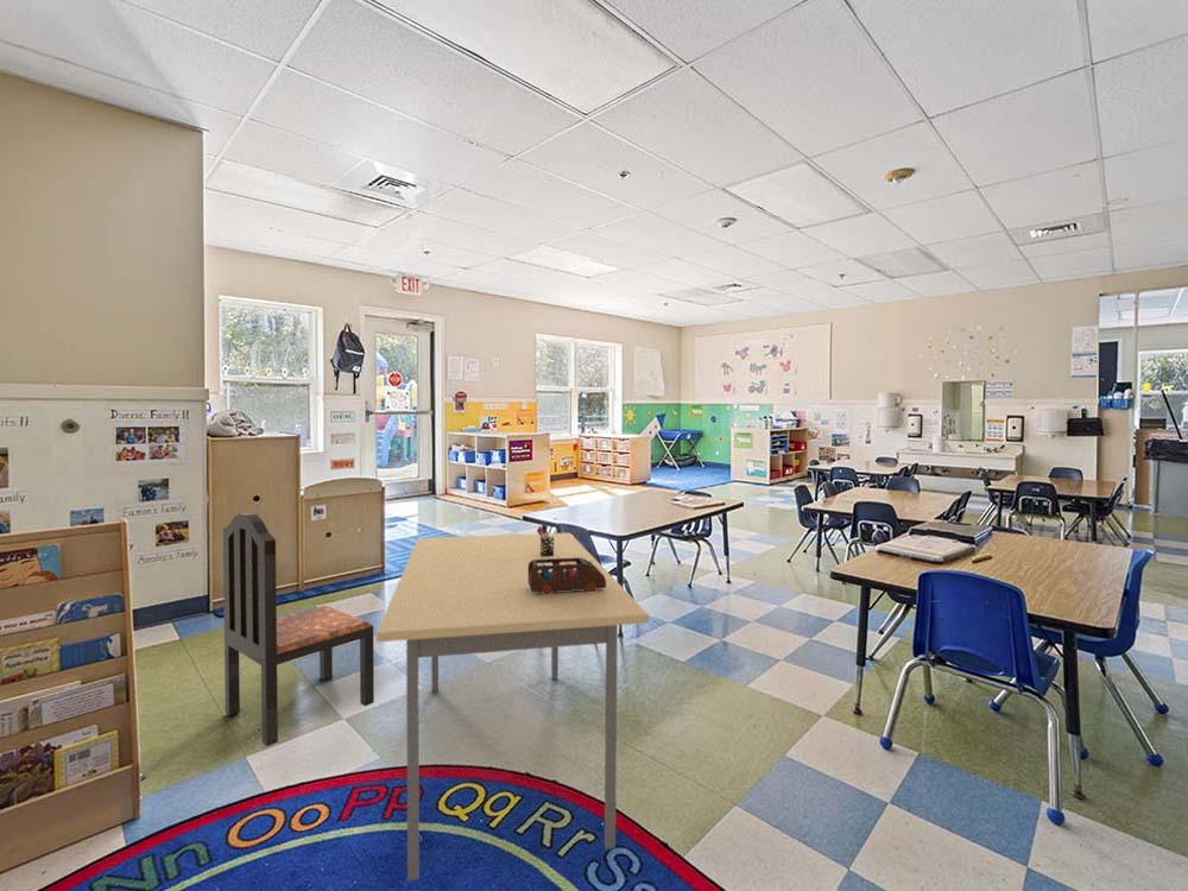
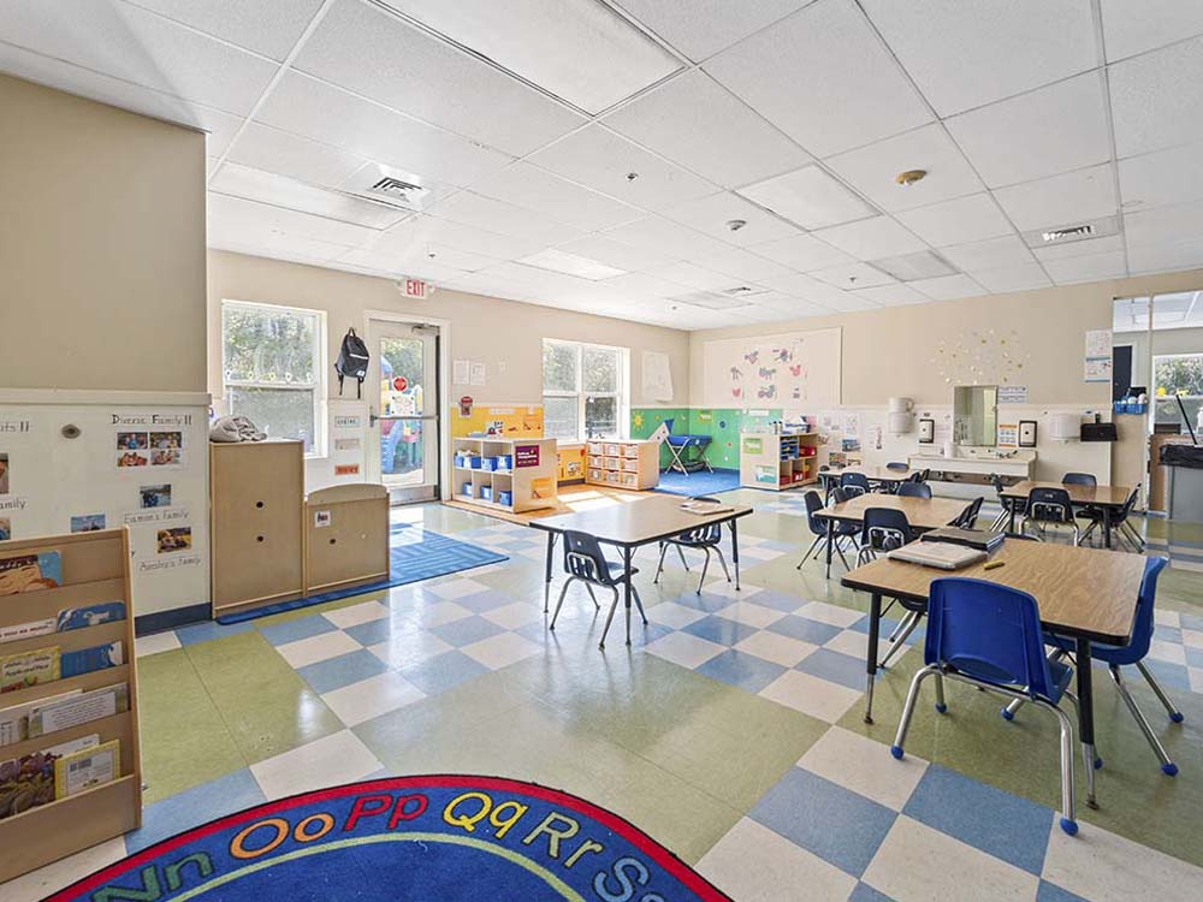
- dining chair (302, 611)
- toy bus (567, 574)
- dining table (504, 650)
- pen holder (545, 539)
